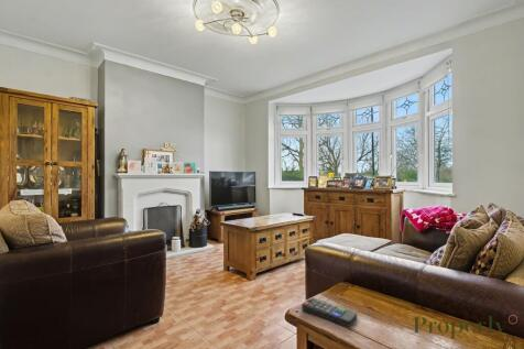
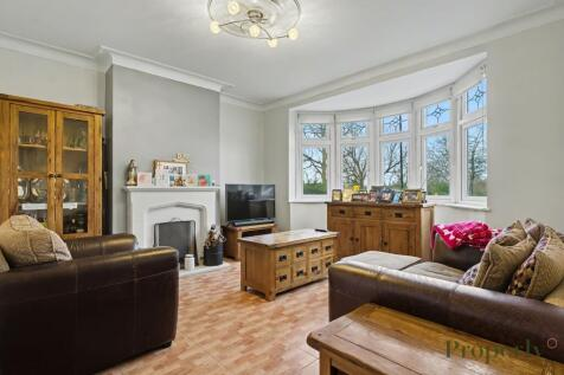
- remote control (328, 310)
